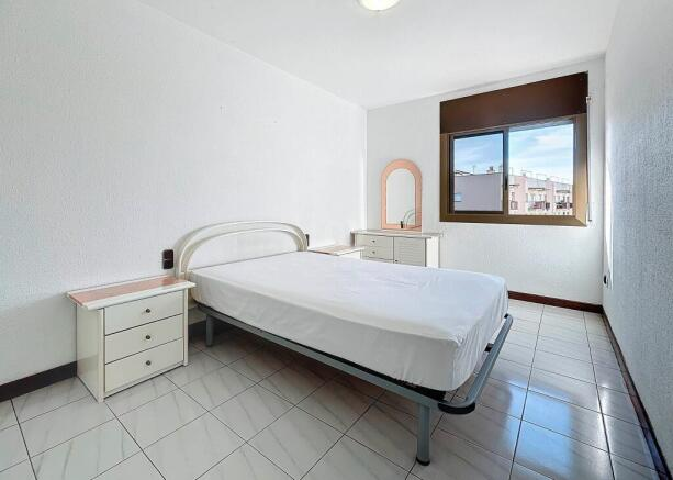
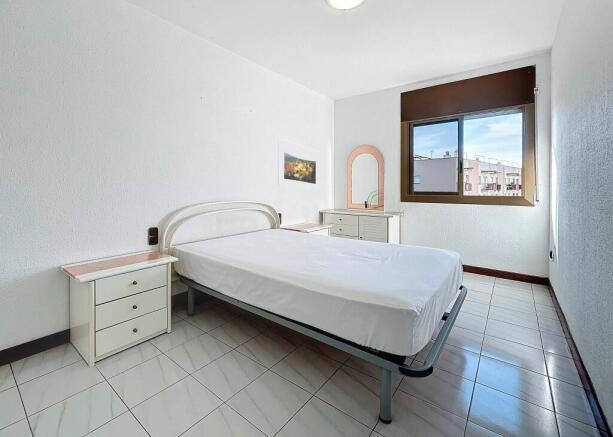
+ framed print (300, 167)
